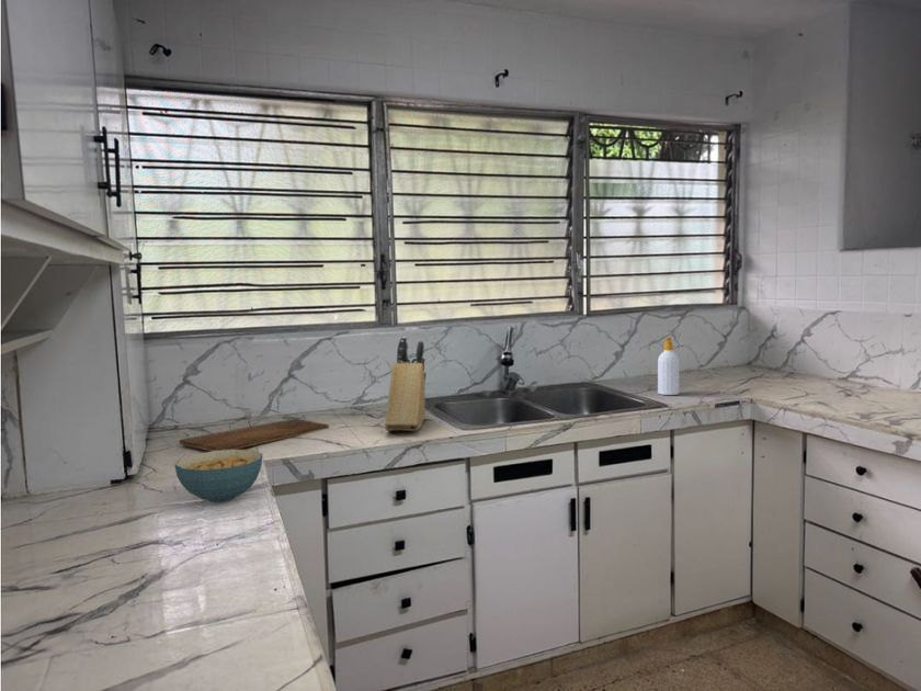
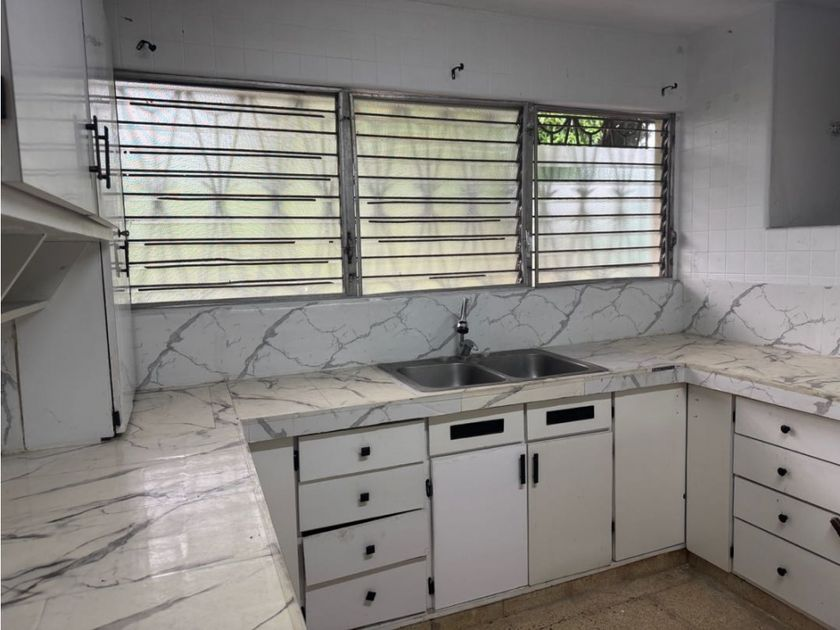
- knife block (407, 381)
- cutting board (259, 433)
- soap bottle (668, 365)
- cereal bowl (220, 478)
